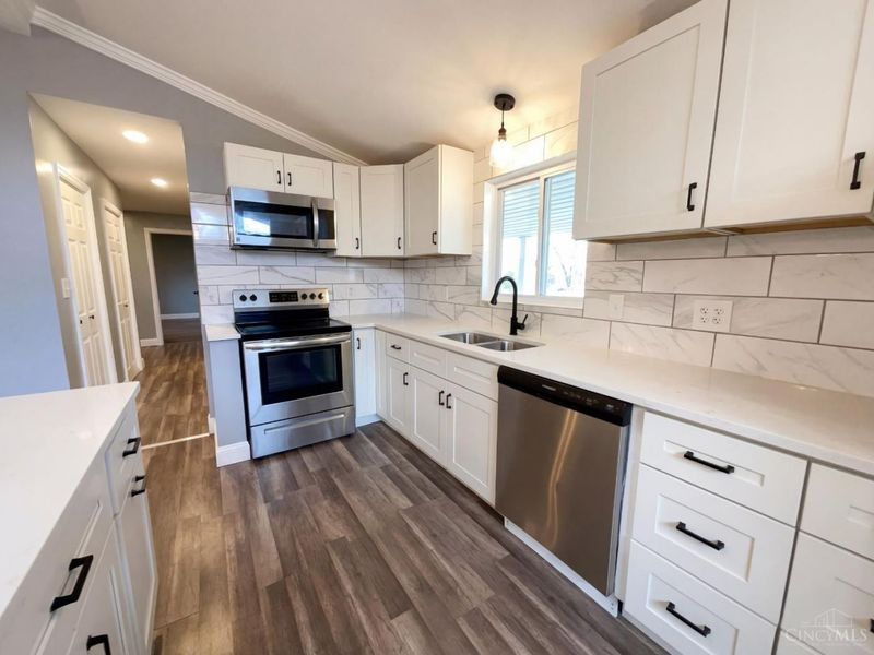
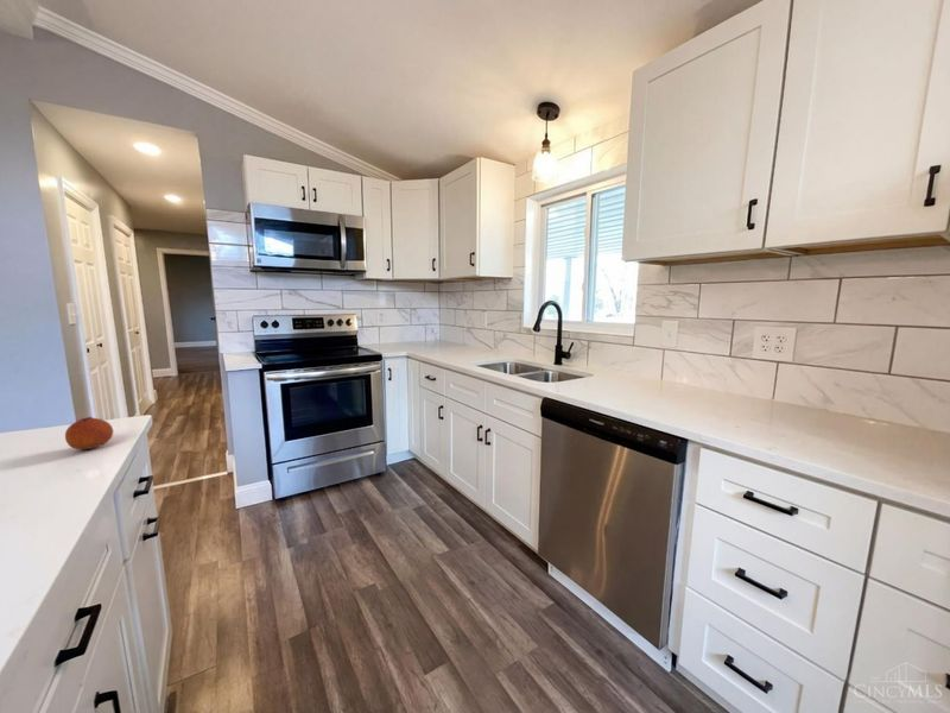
+ fruit (89, 433)
